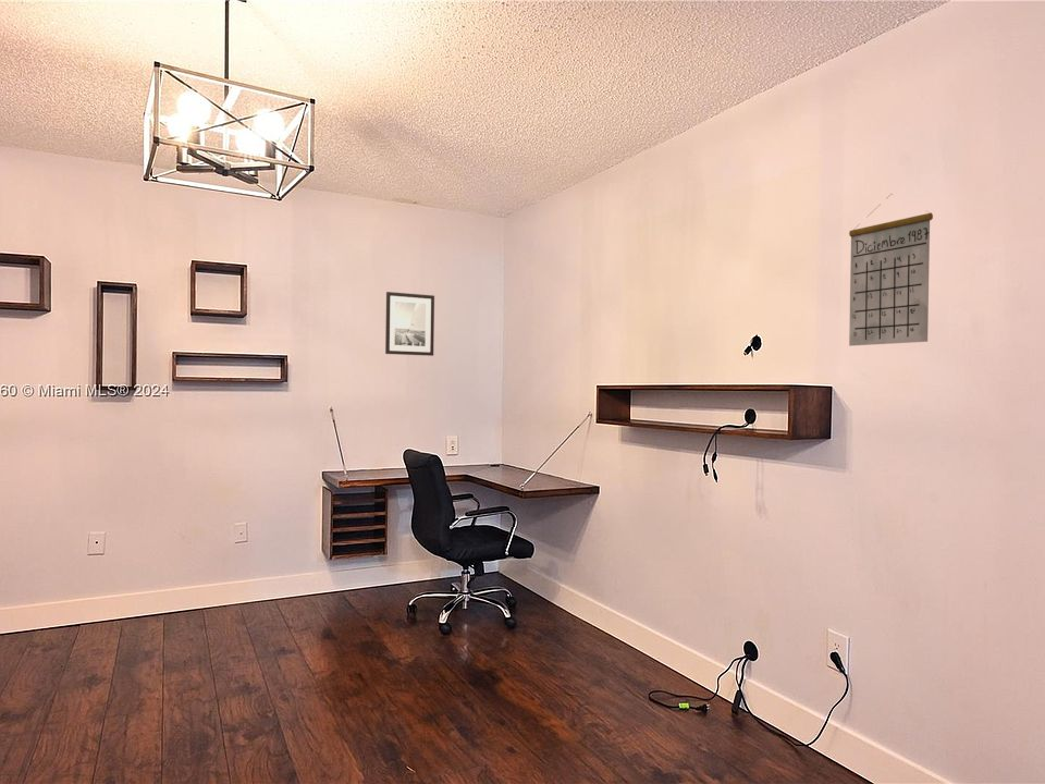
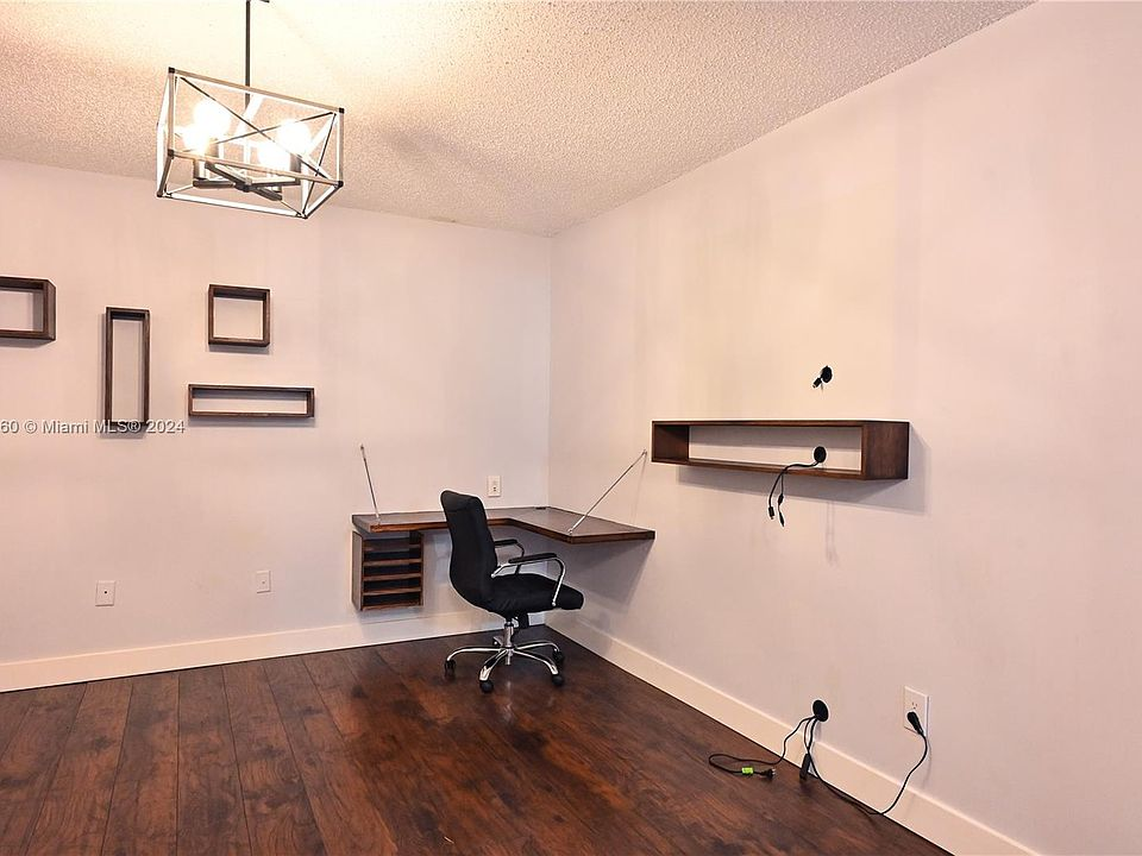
- calendar (887, 268)
- wall art (409, 323)
